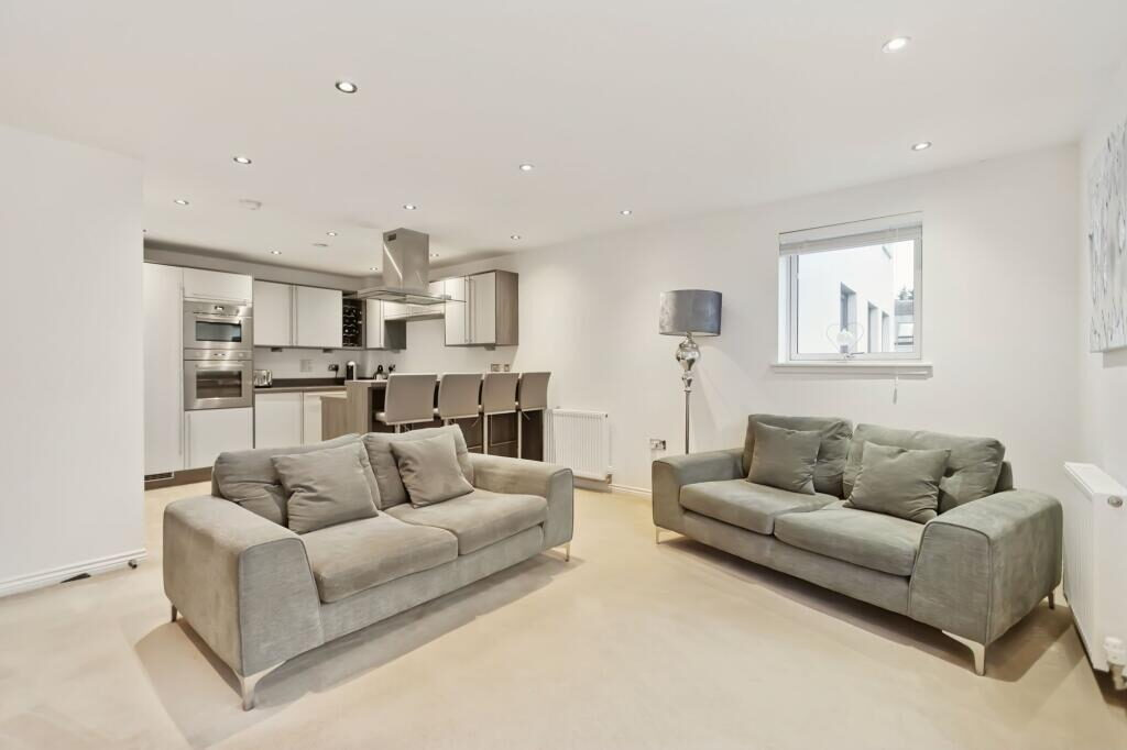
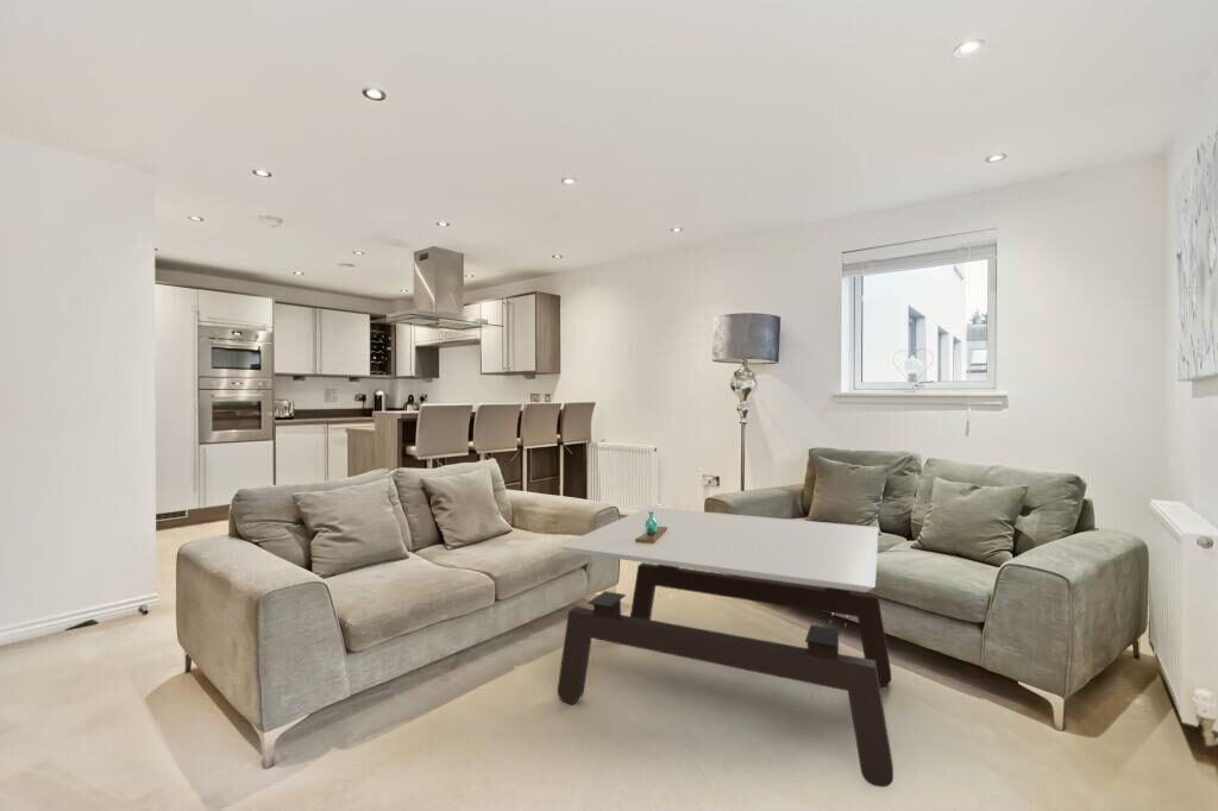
+ vase (652, 522)
+ coffee table (732, 597)
